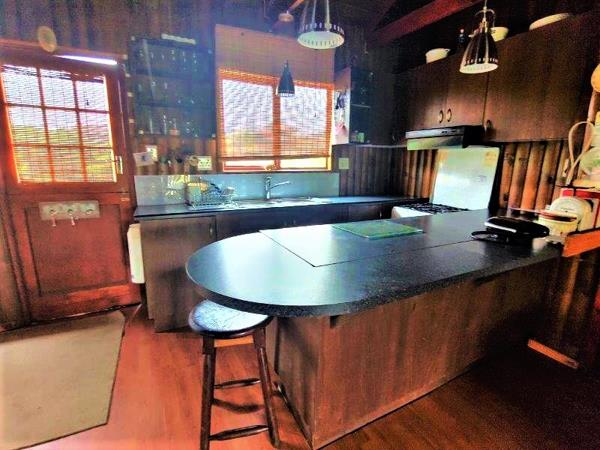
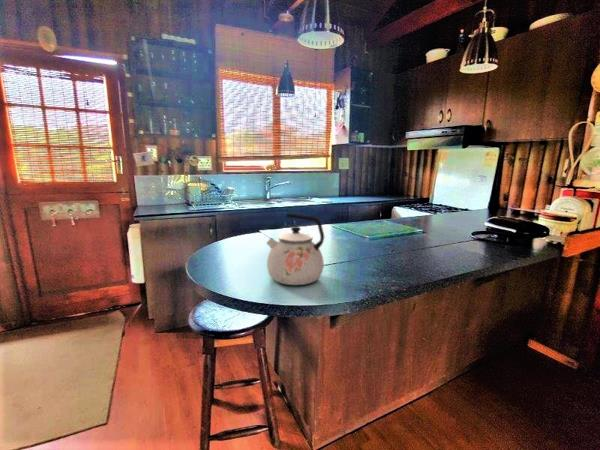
+ kettle (294, 247)
